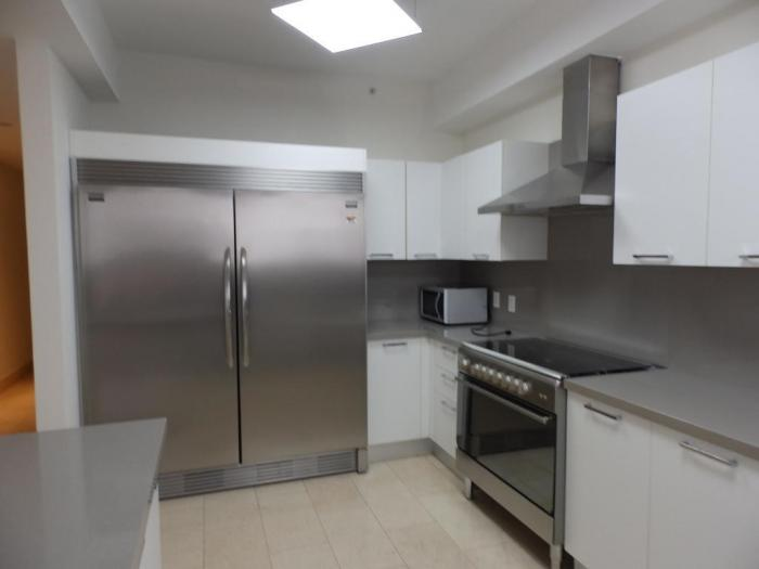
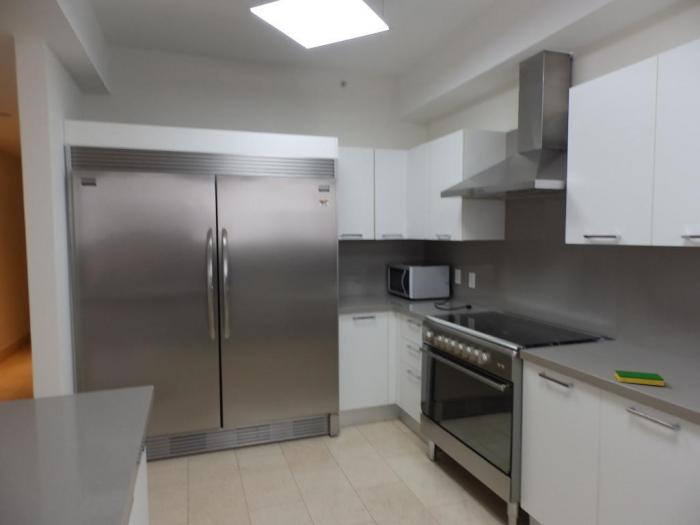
+ dish sponge (638, 377)
